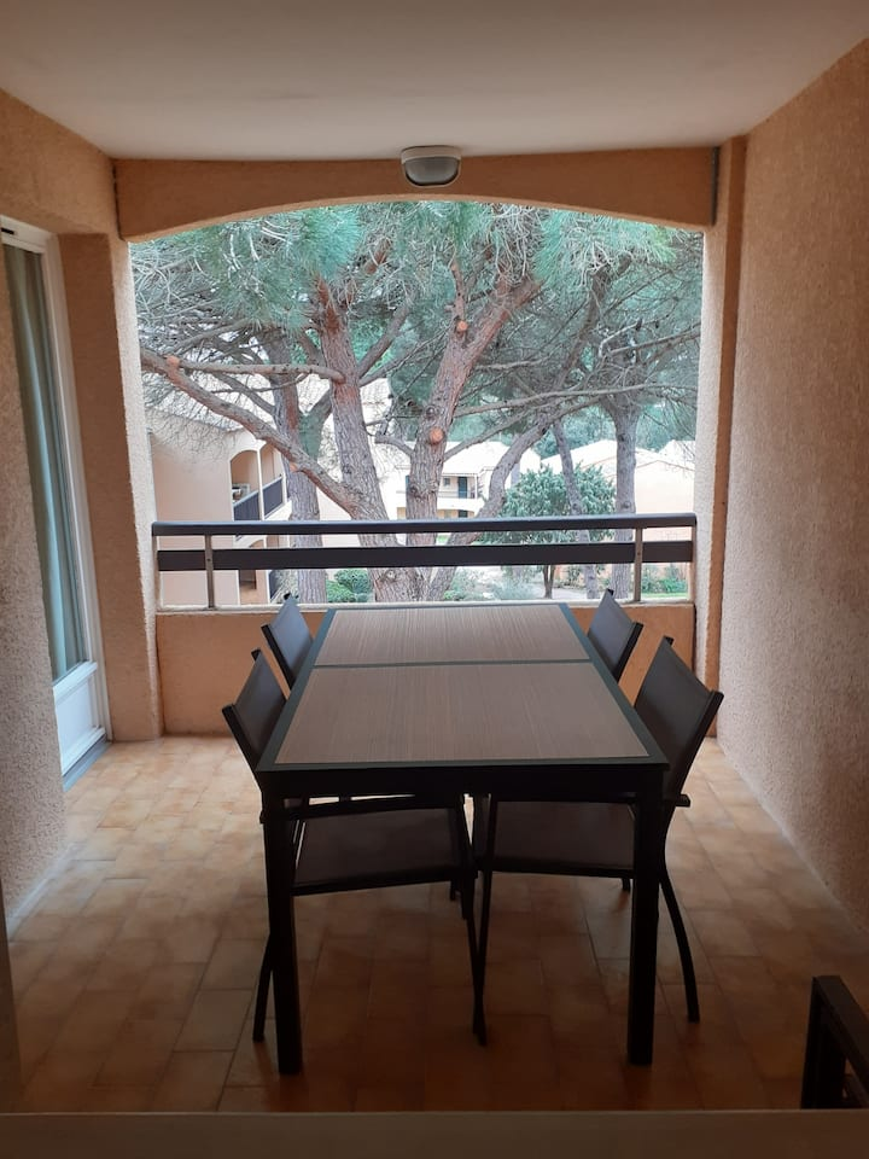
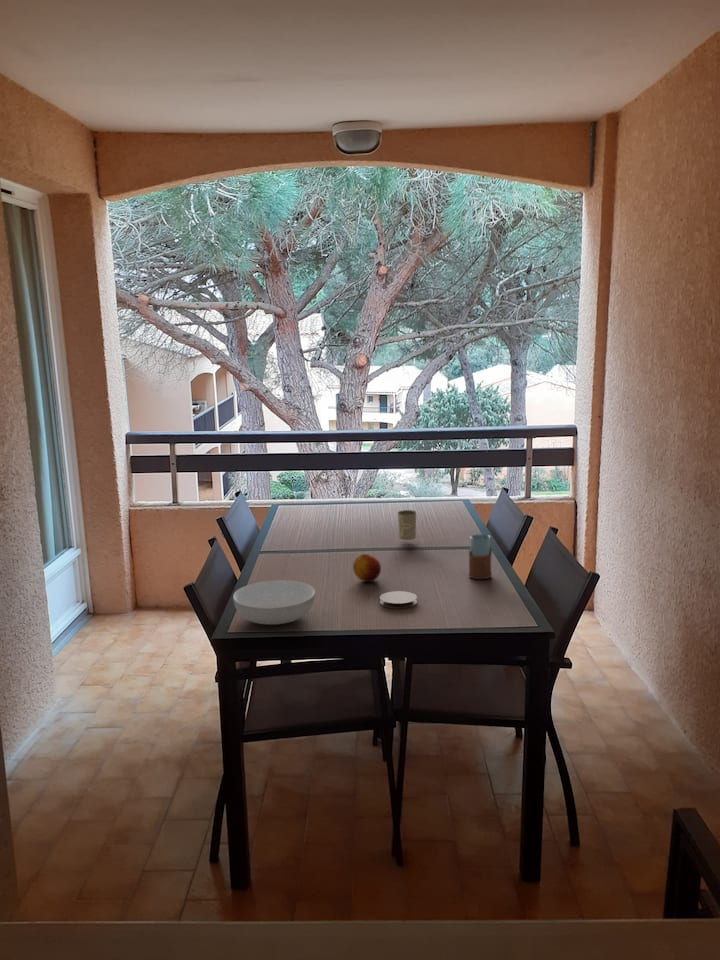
+ fruit (367, 567)
+ serving bowl (274, 605)
+ drinking glass (481, 557)
+ bottle (407, 511)
+ coaster (398, 599)
